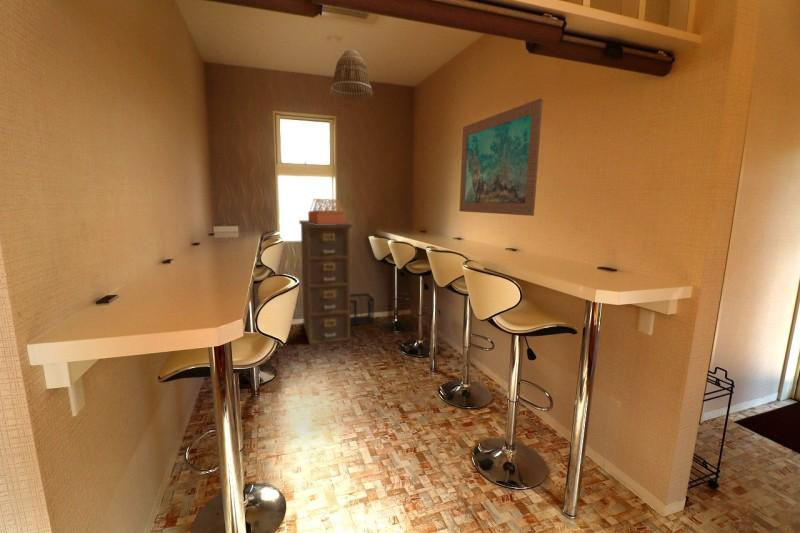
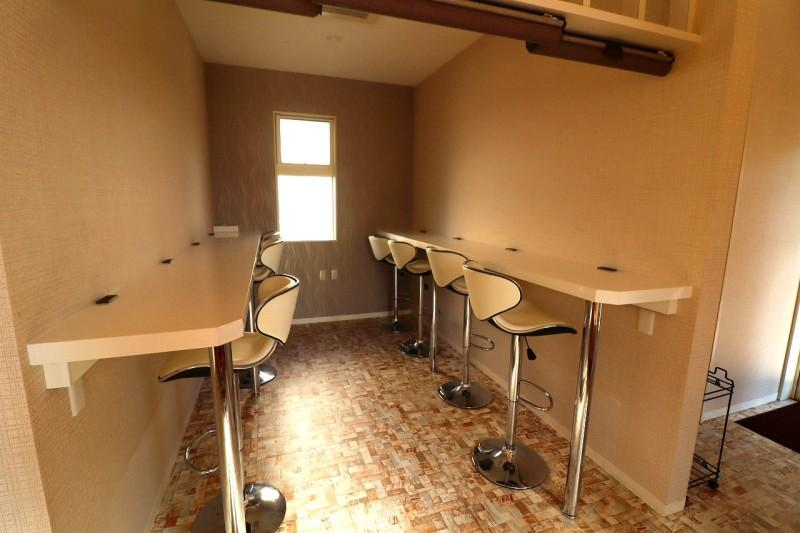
- architectural model (326, 210)
- wastebasket (359, 308)
- lamp shade (352, 74)
- filing cabinet (324, 278)
- wall art (493, 165)
